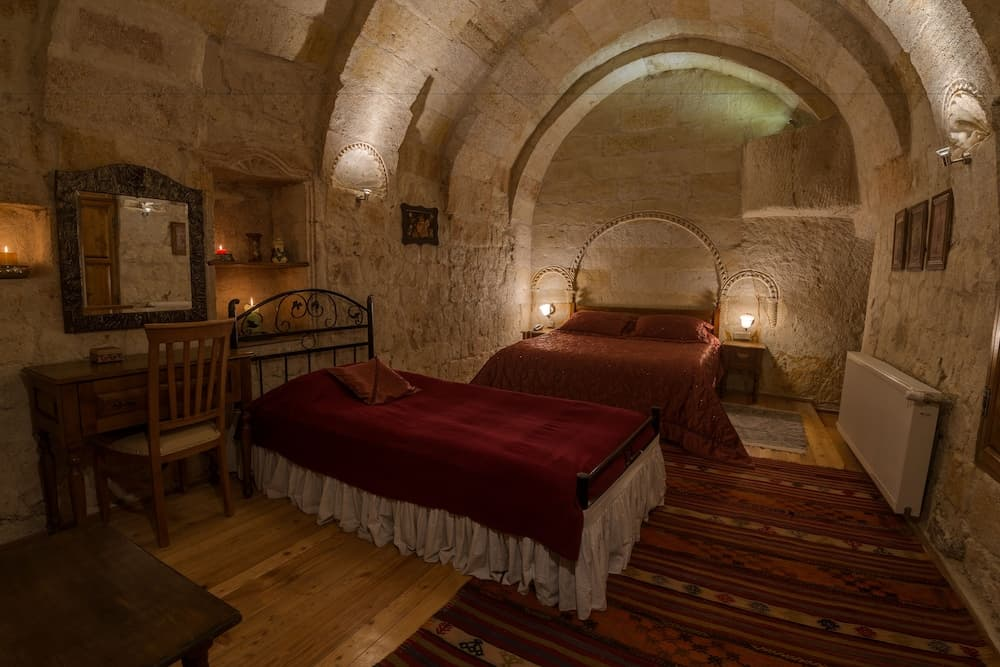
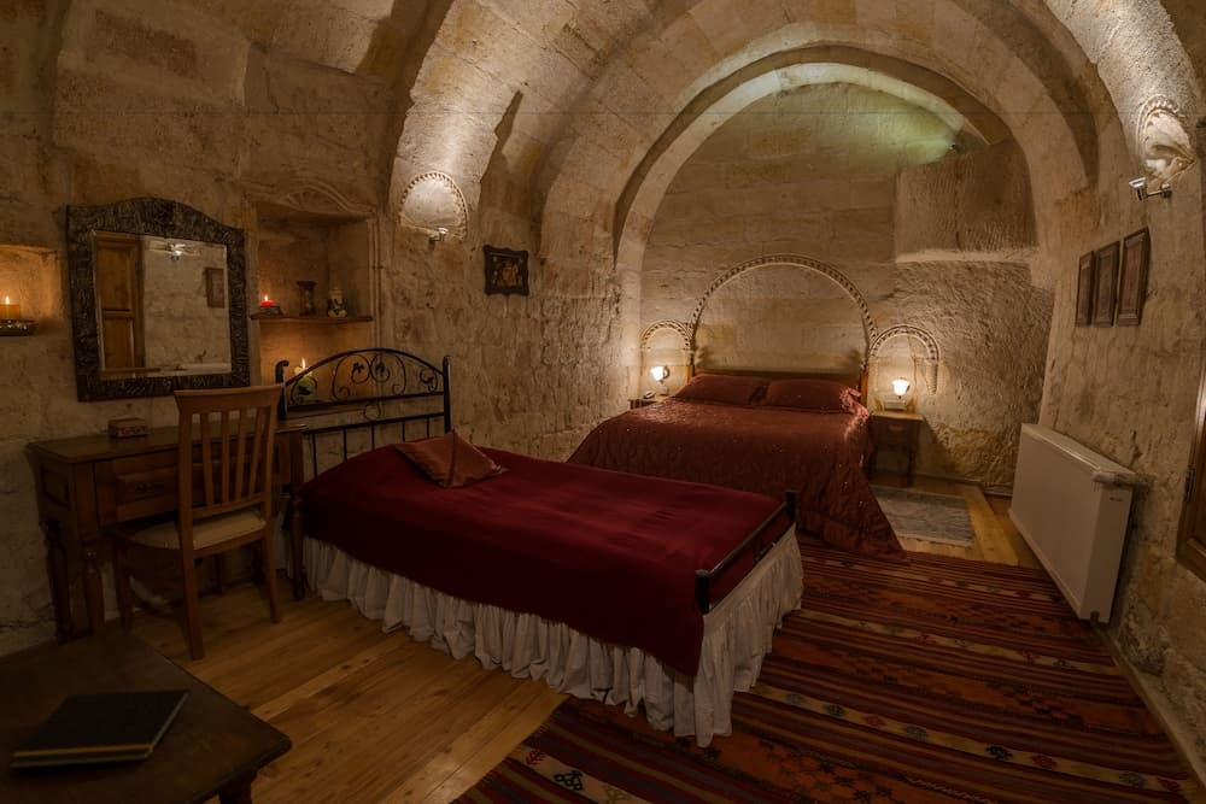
+ notepad (105, 724)
